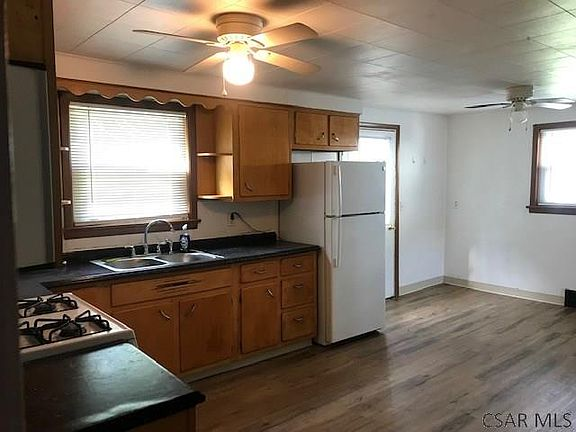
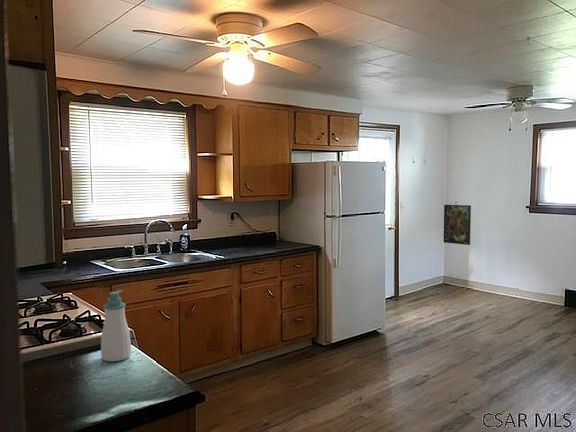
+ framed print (456, 224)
+ soap bottle (115, 325)
